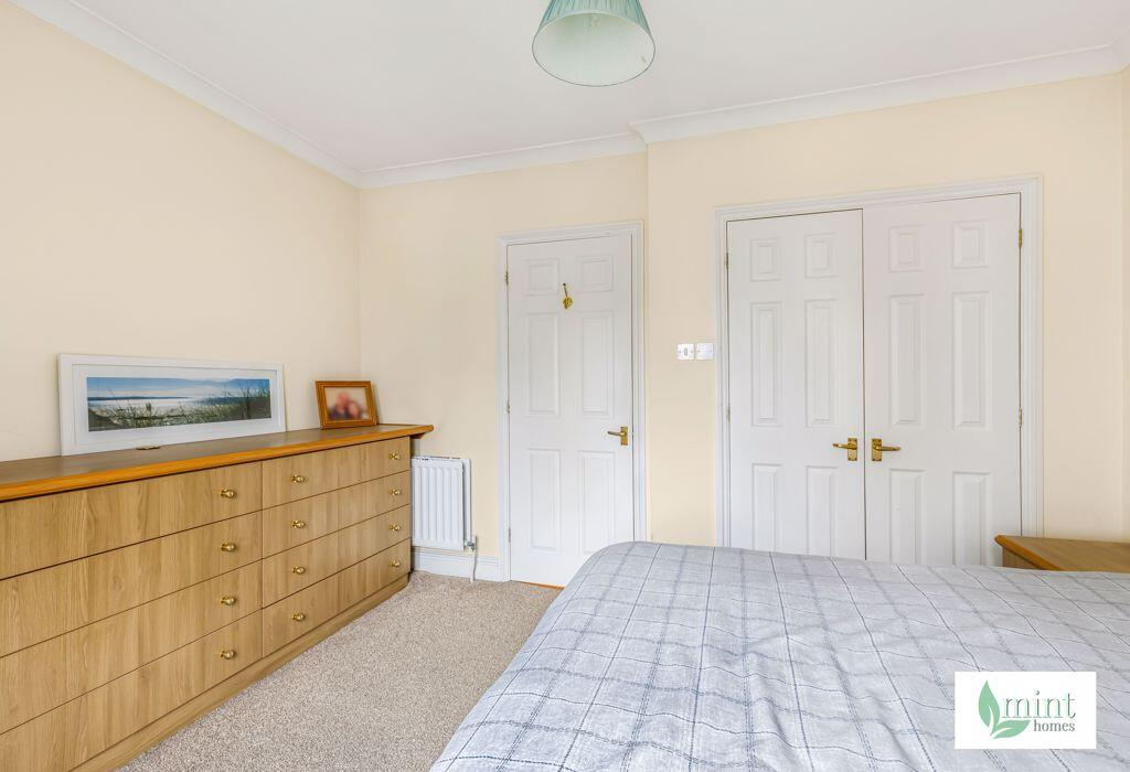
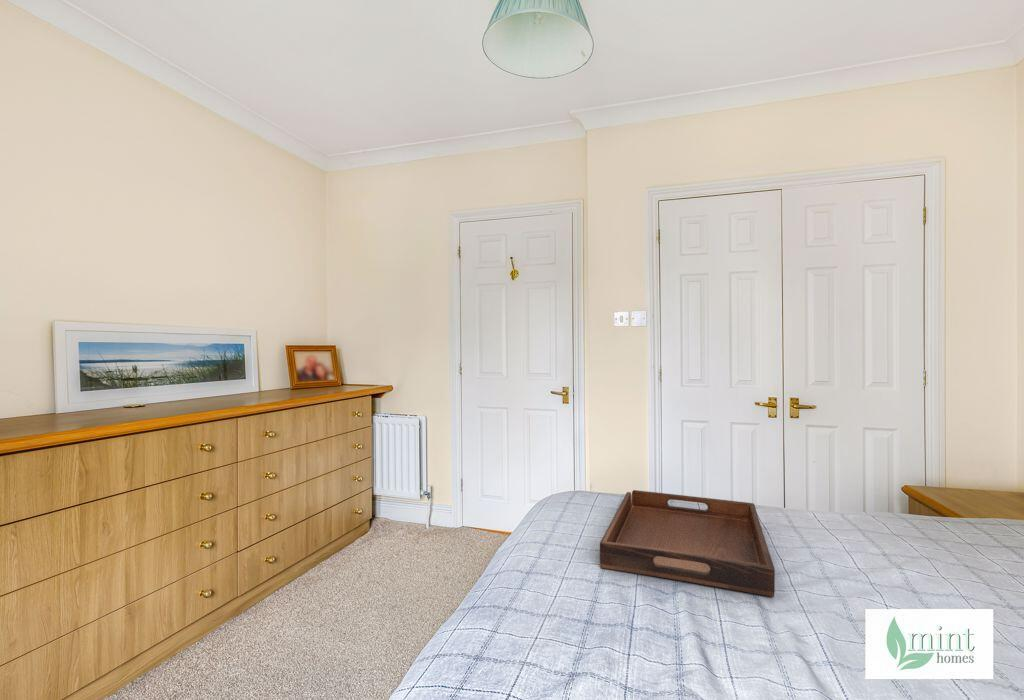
+ serving tray (685, 531)
